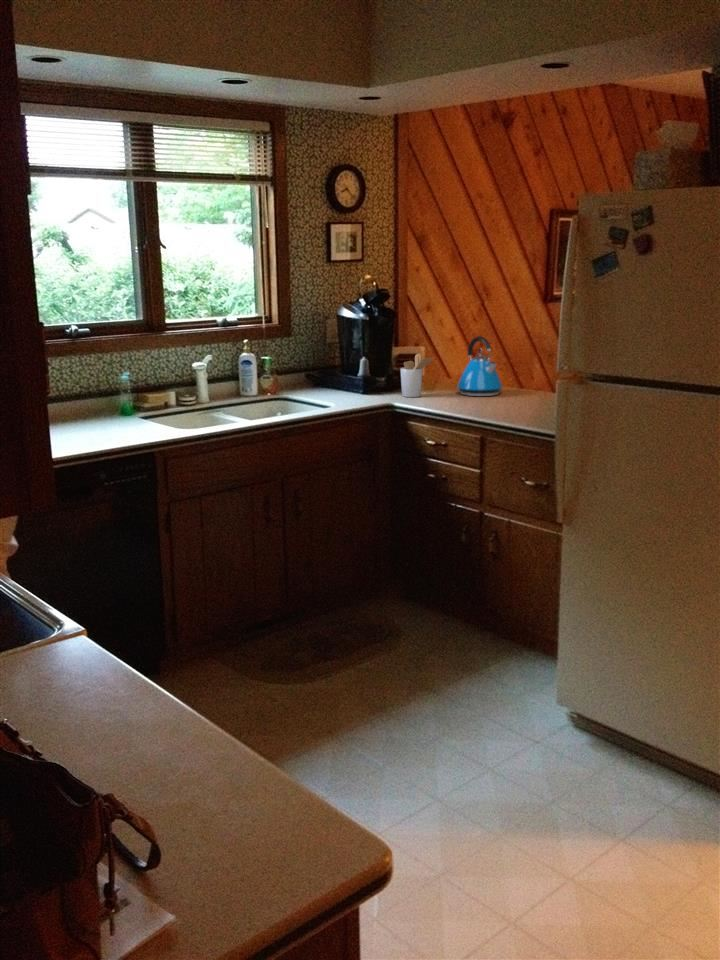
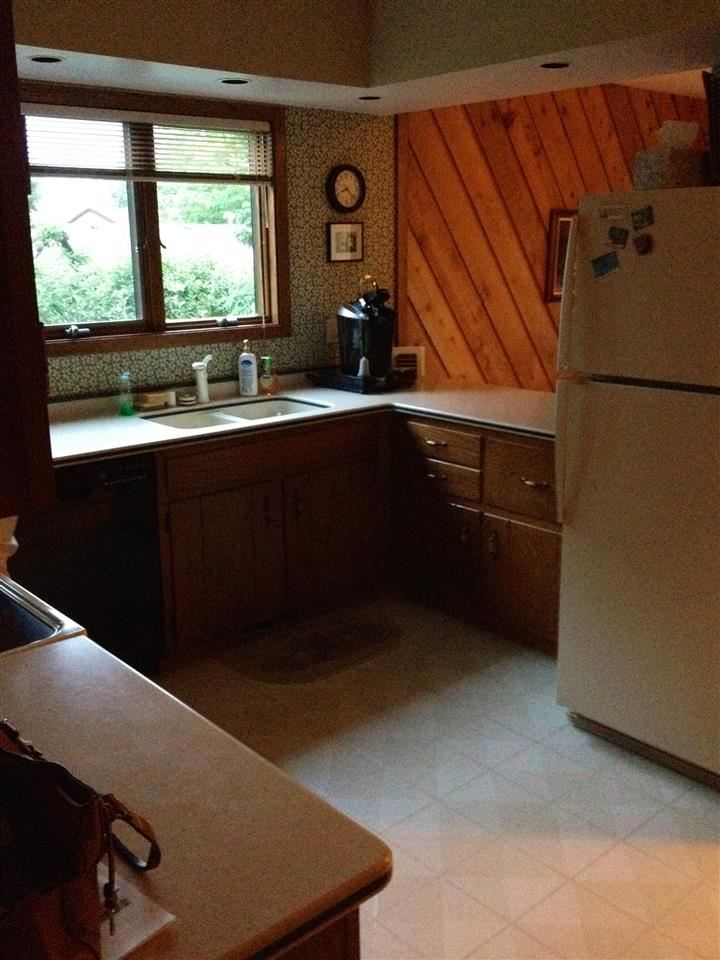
- kettle (479, 365)
- utensil holder (416, 375)
